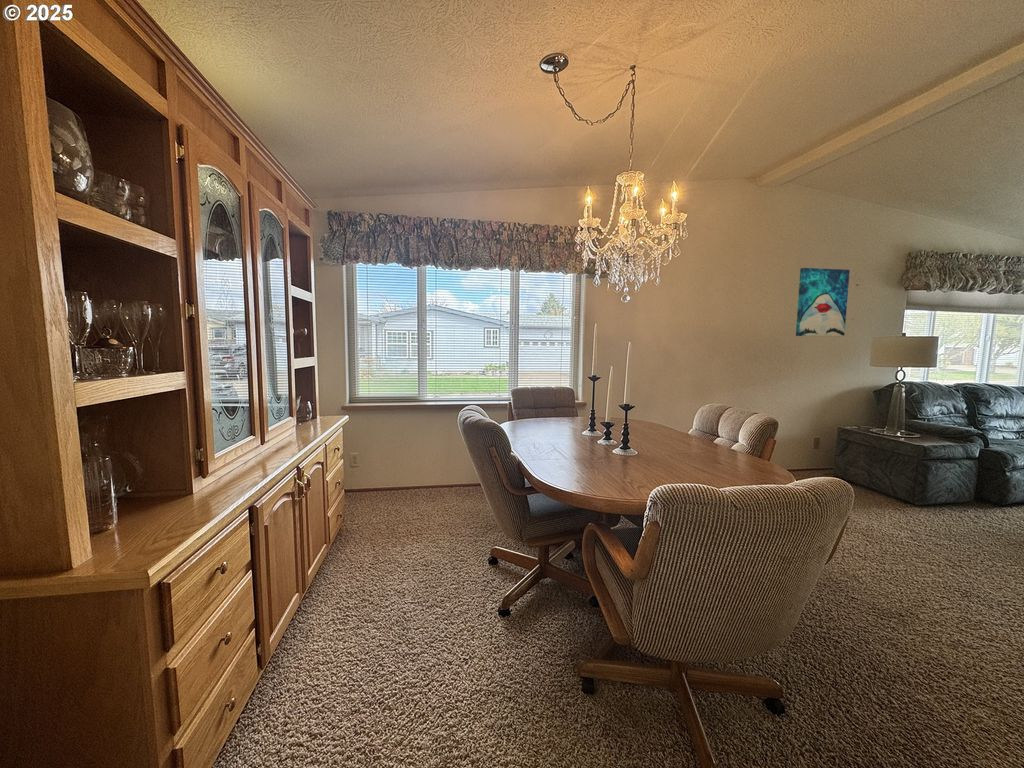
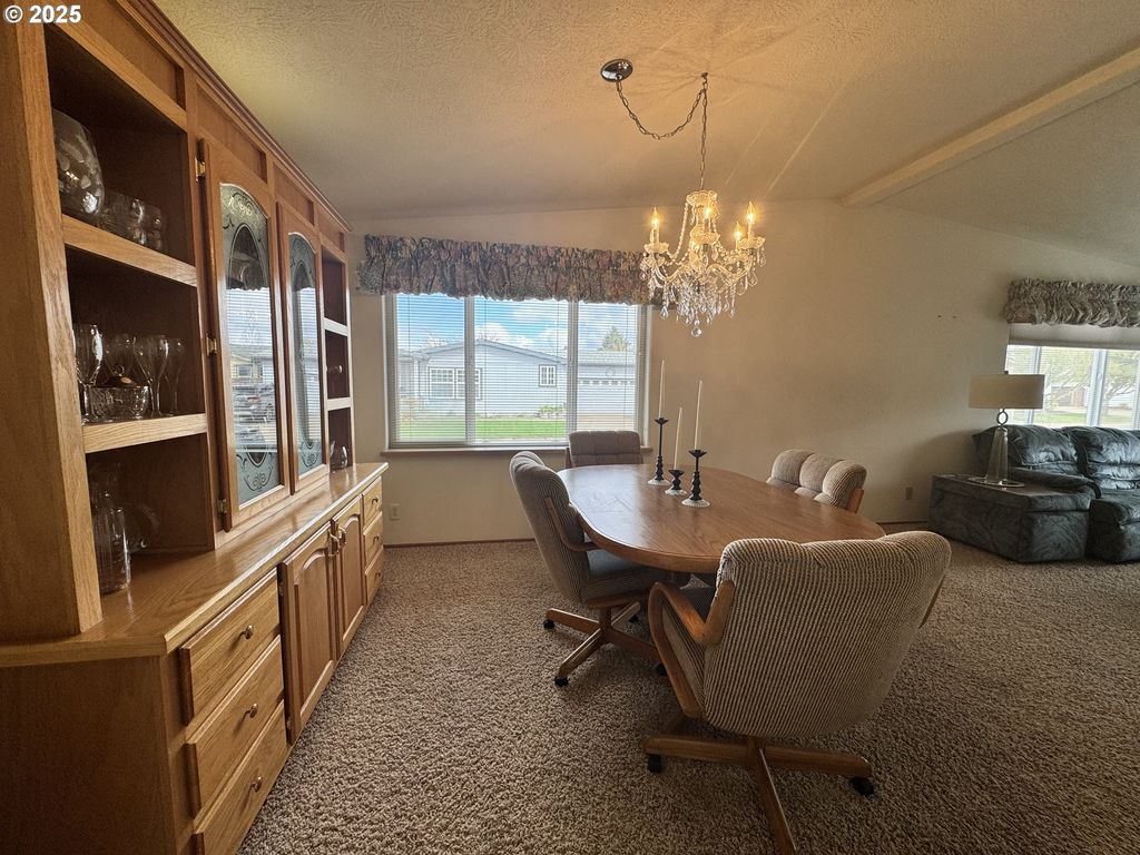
- wall art (822, 302)
